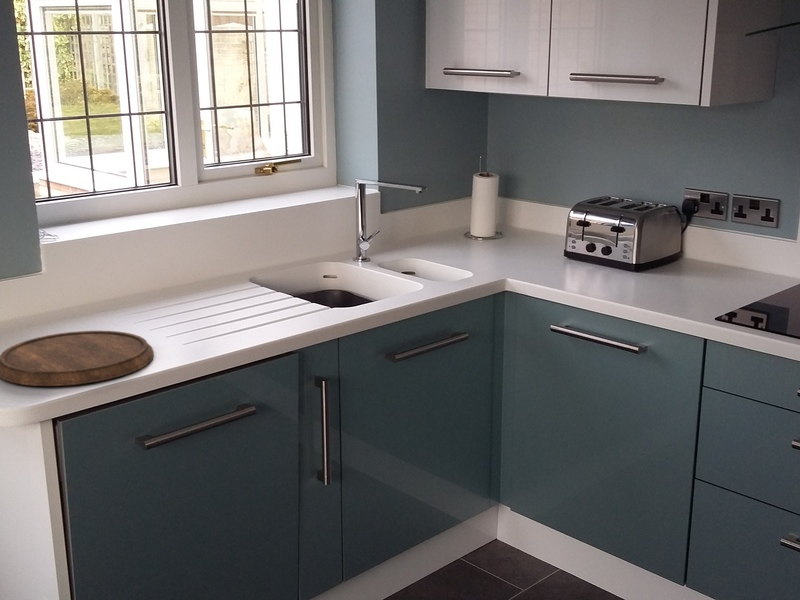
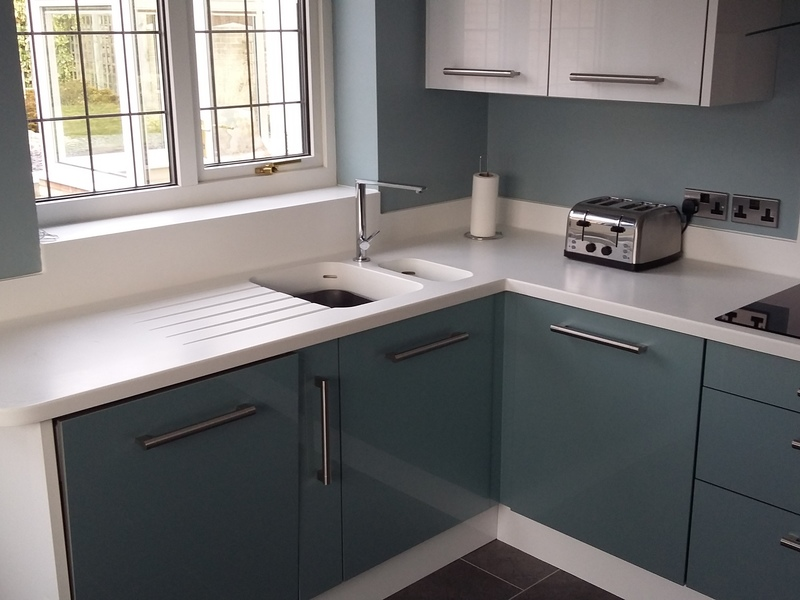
- cutting board (75, 355)
